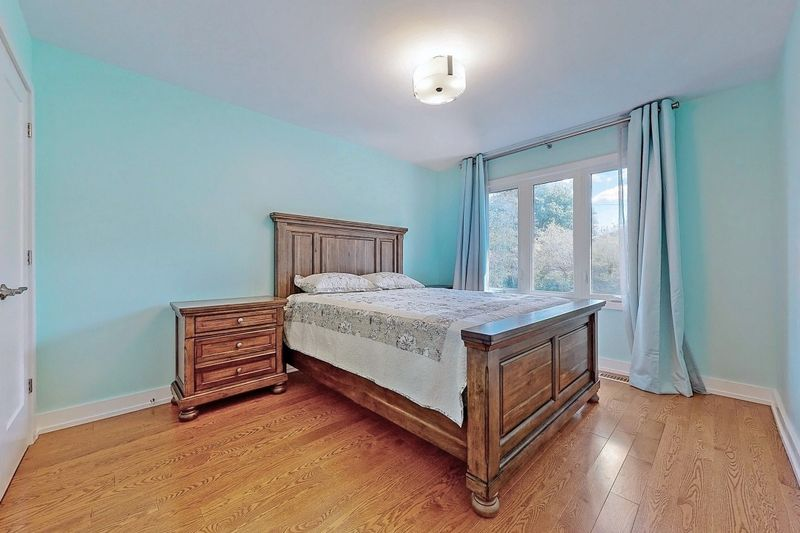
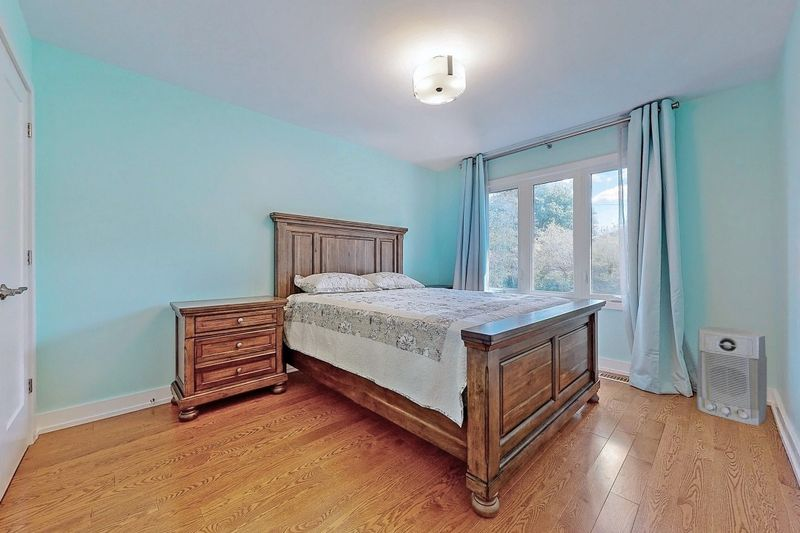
+ air purifier (729, 371)
